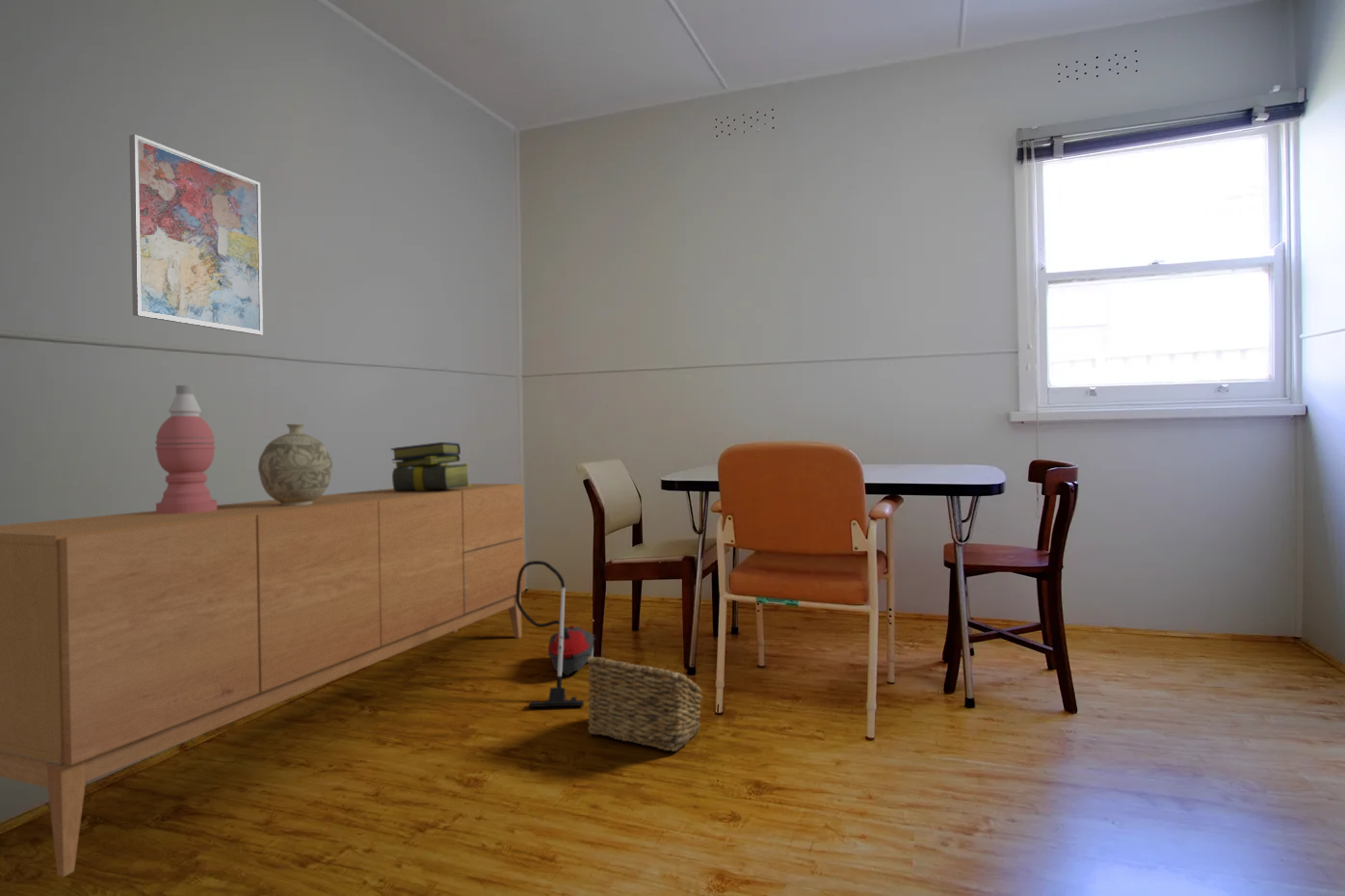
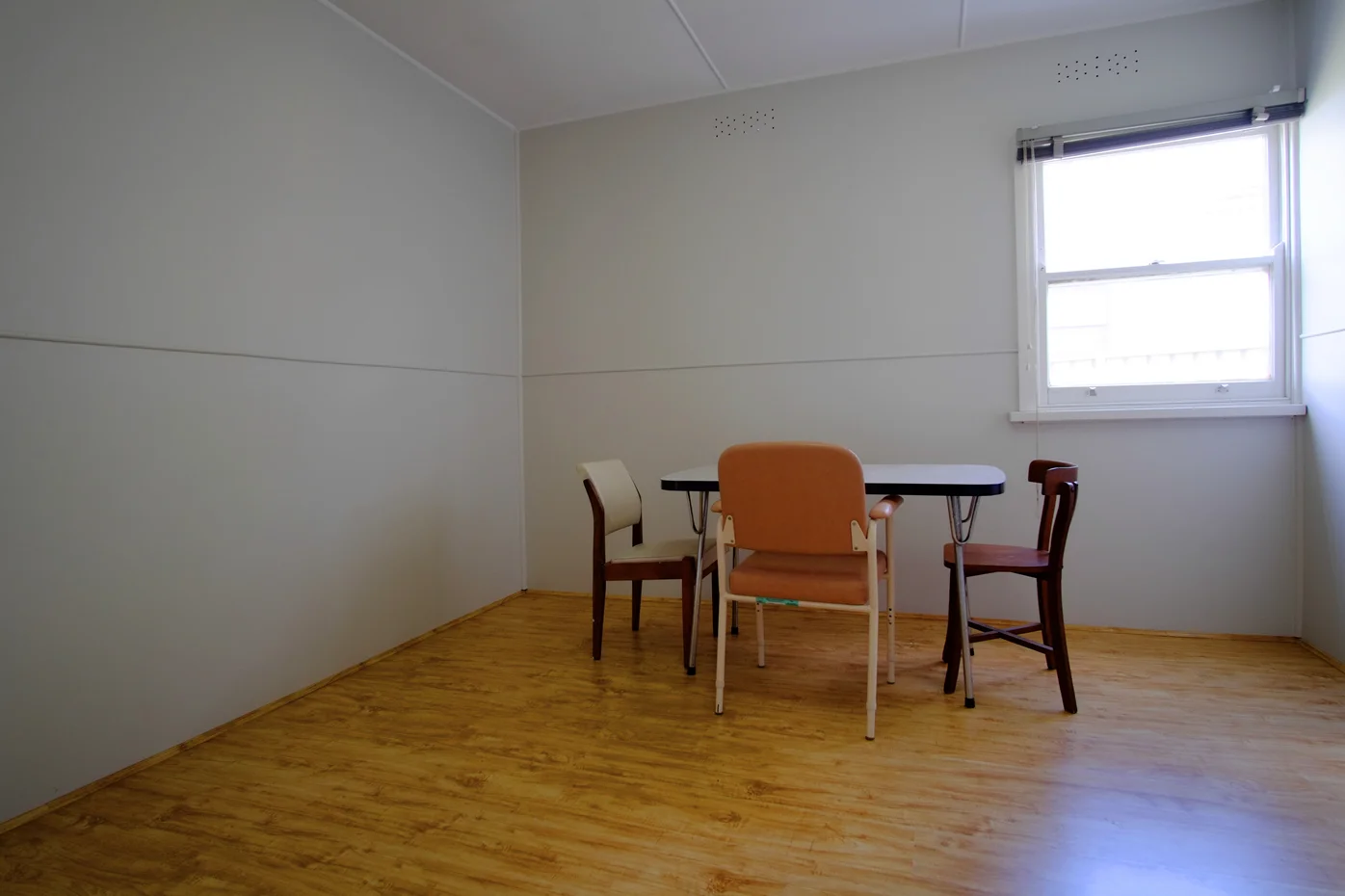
- basket (646, 691)
- vacuum cleaner (553, 620)
- sideboard (331, 605)
- decorative vase (296, 463)
- stack of books (428, 465)
- table lamp (185, 447)
- wall art (201, 243)
